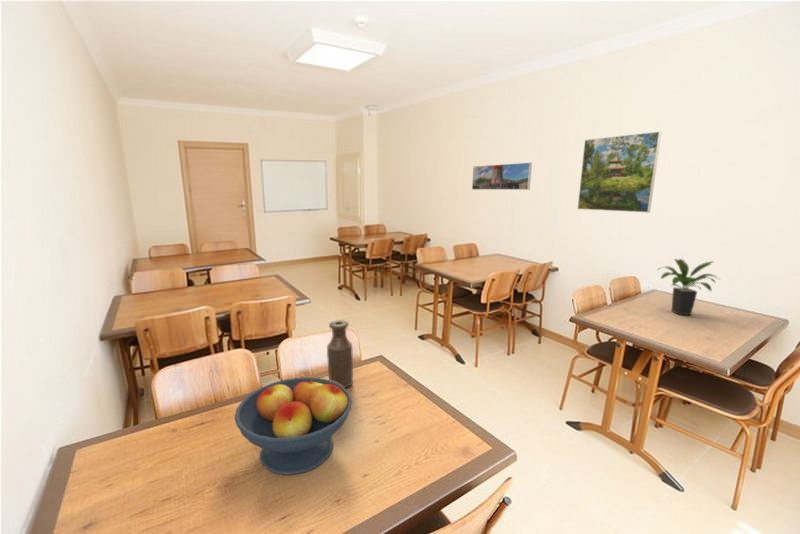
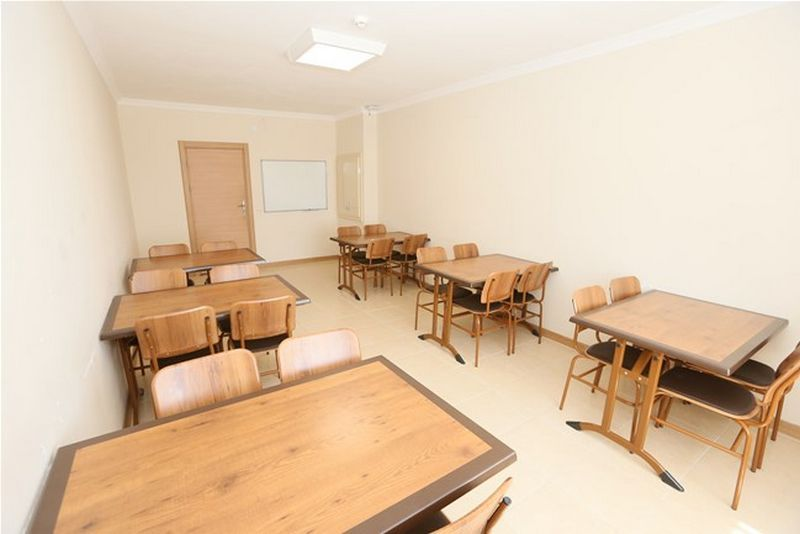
- fruit bowl (296, 418)
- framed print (615, 174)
- bottle (340, 353)
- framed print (499, 177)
- potted plant (685, 285)
